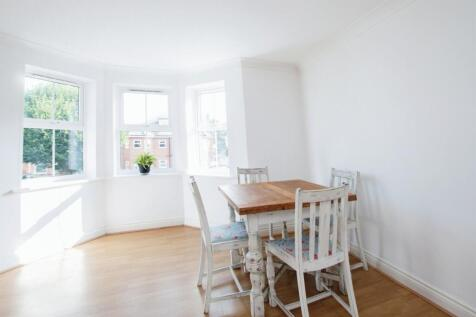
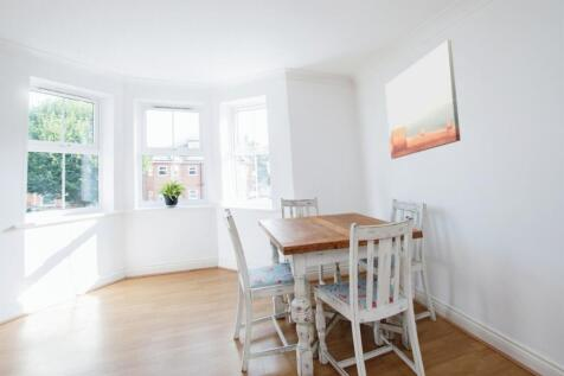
+ wall art (416, 108)
